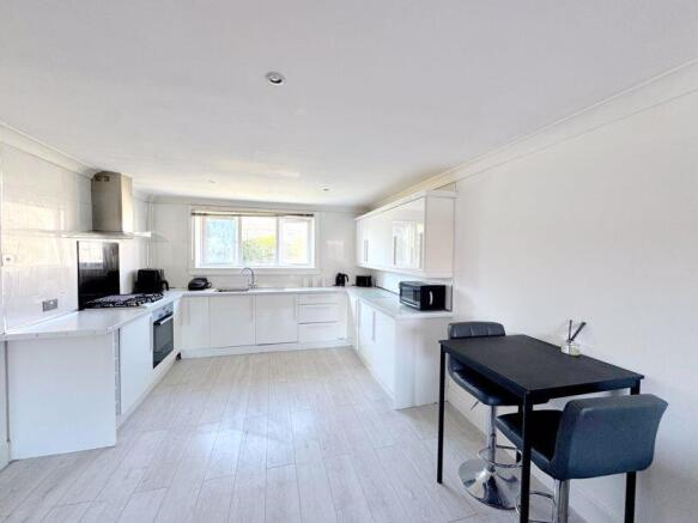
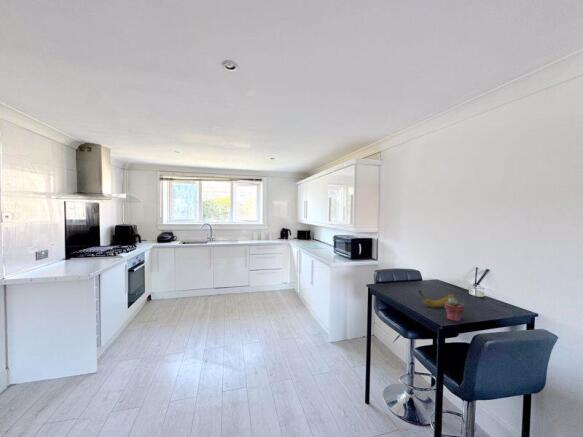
+ potted succulent (453, 308)
+ fruit (435, 300)
